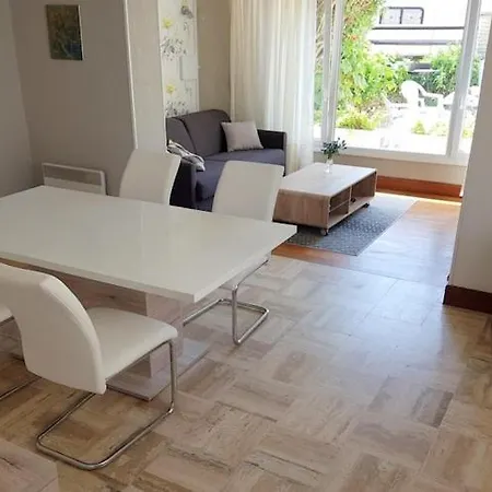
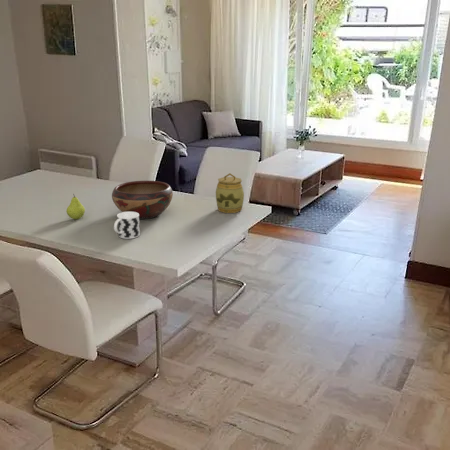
+ decorative bowl (142, 200)
+ fruit (75, 206)
+ jar (229, 191)
+ cup (125, 226)
